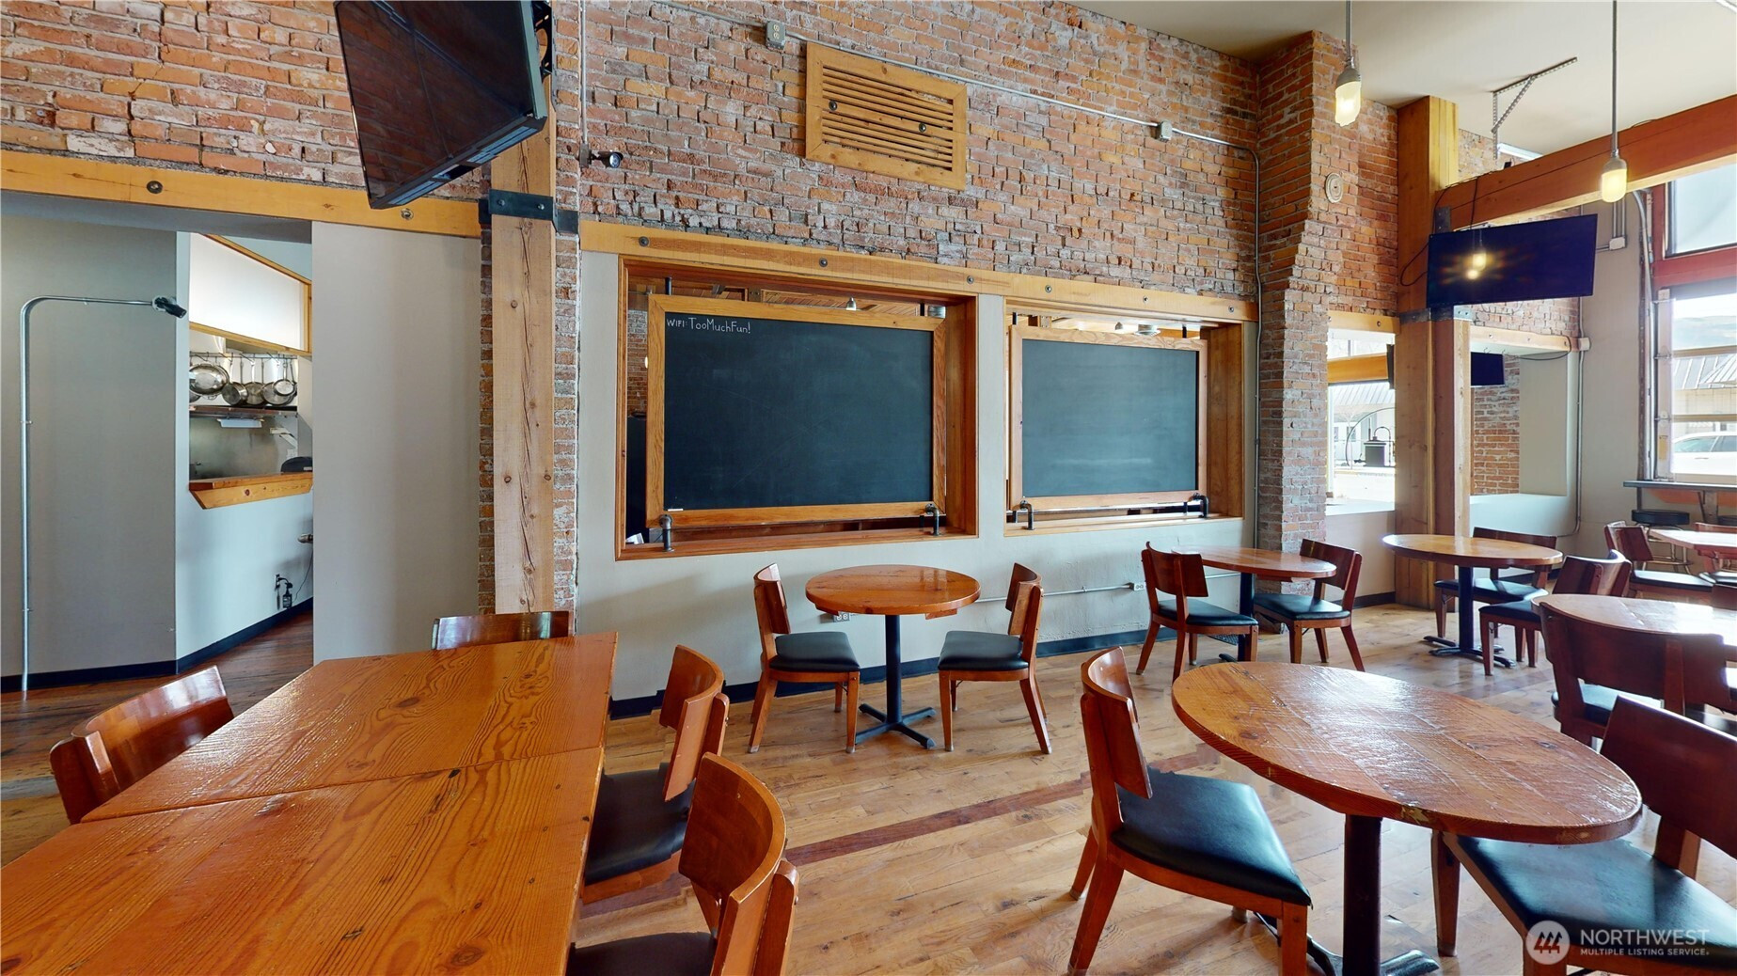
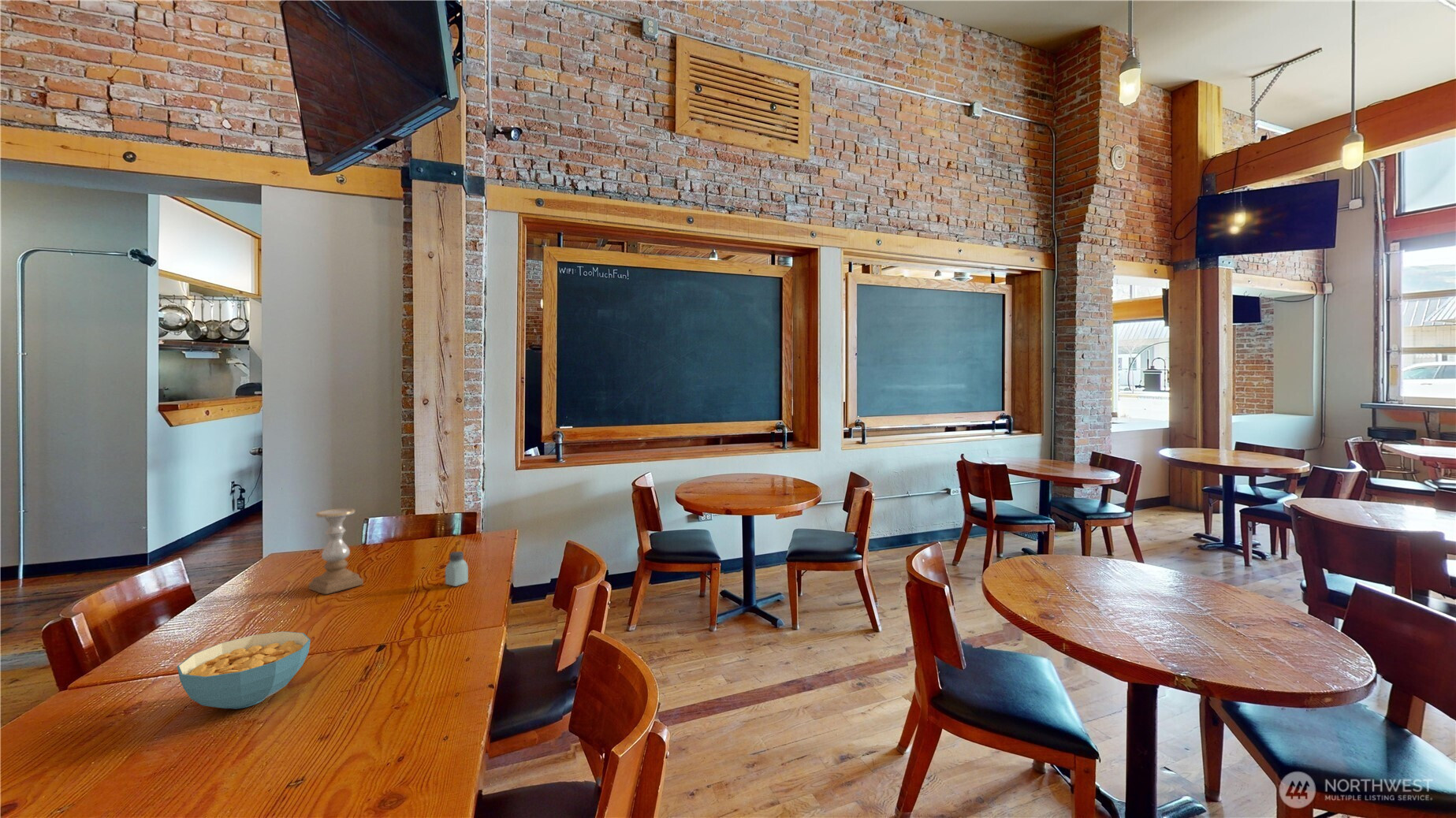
+ saltshaker (456, 568)
+ cereal bowl (248, 676)
+ candle holder (336, 548)
